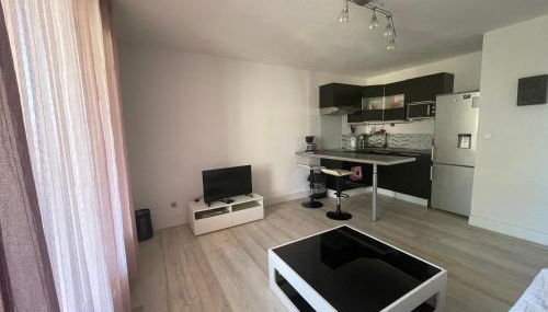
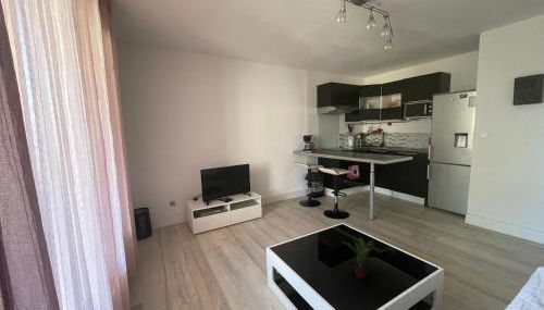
+ potted plant (357, 258)
